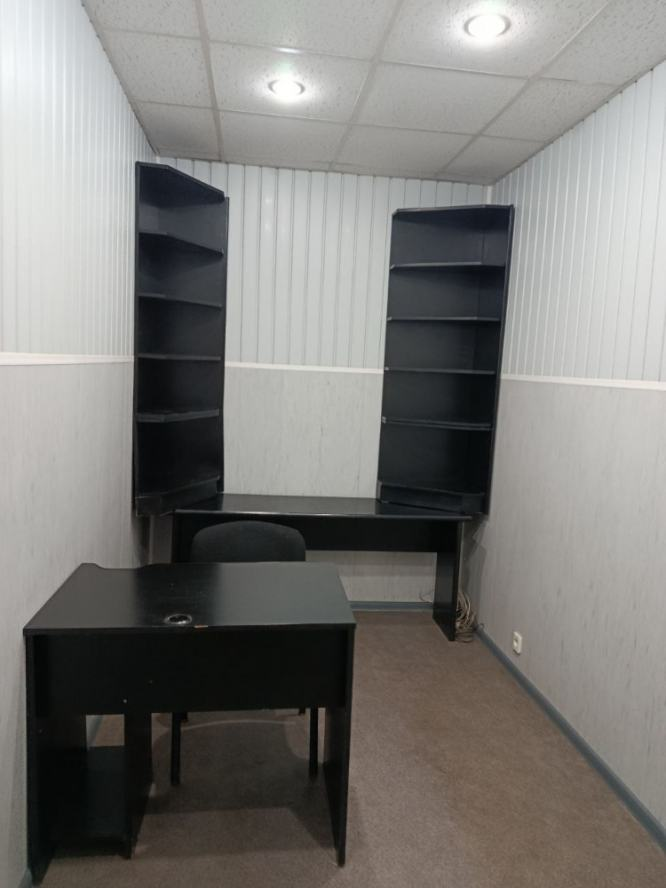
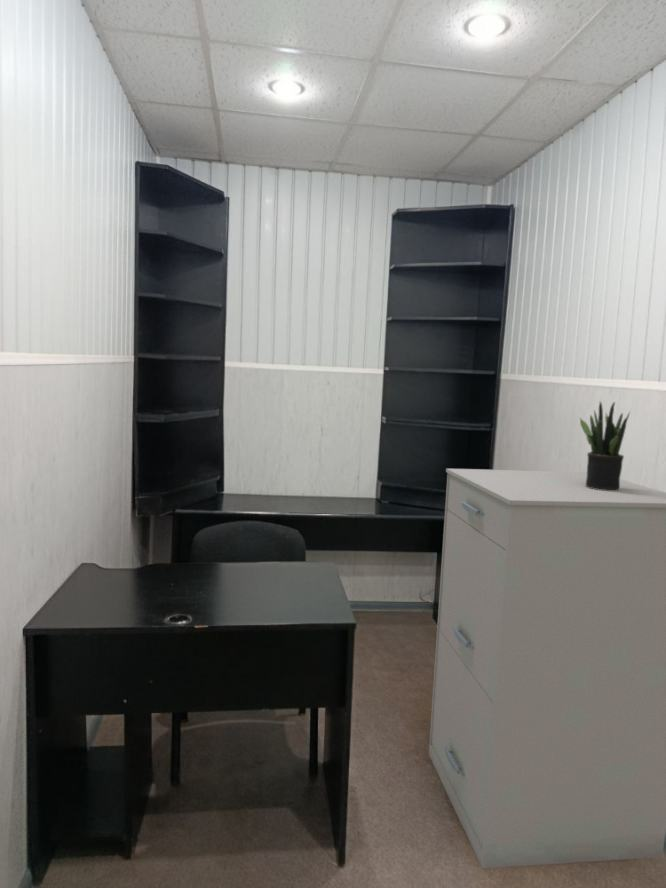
+ filing cabinet (544, 646)
+ potted plant (603, 444)
